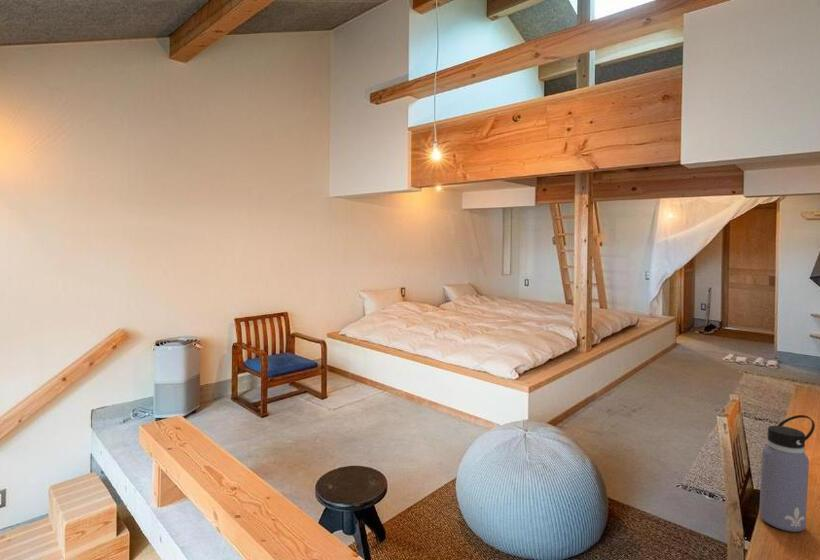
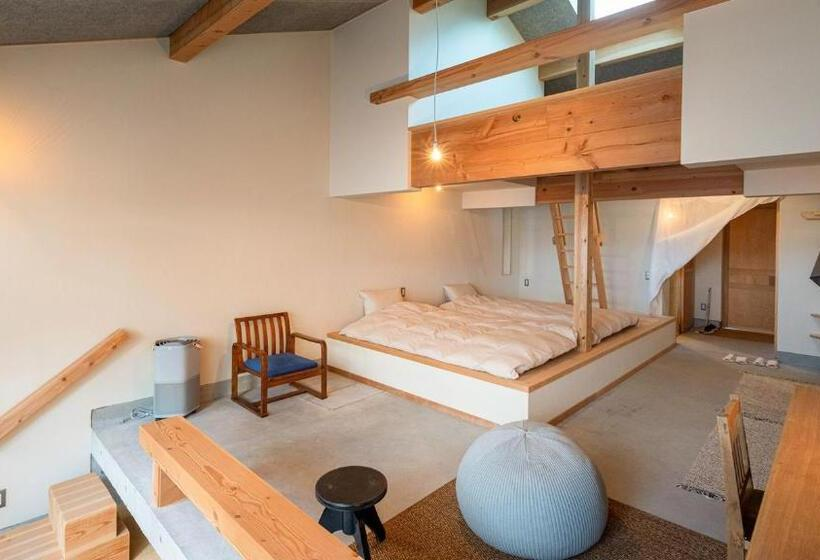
- water bottle (786, 469)
